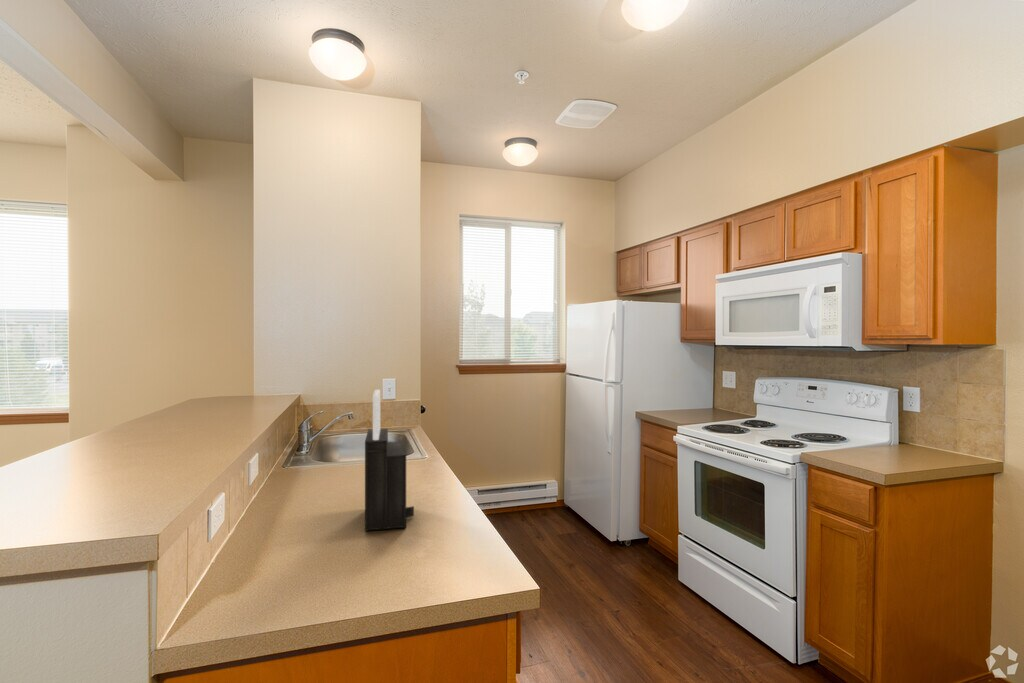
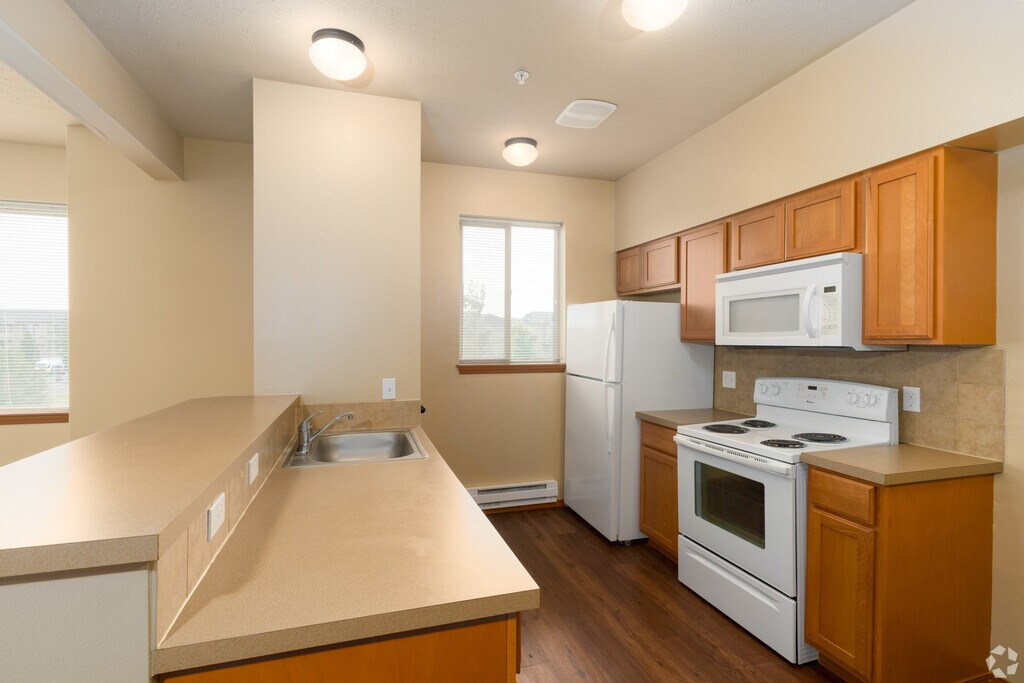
- knife block (390, 454)
